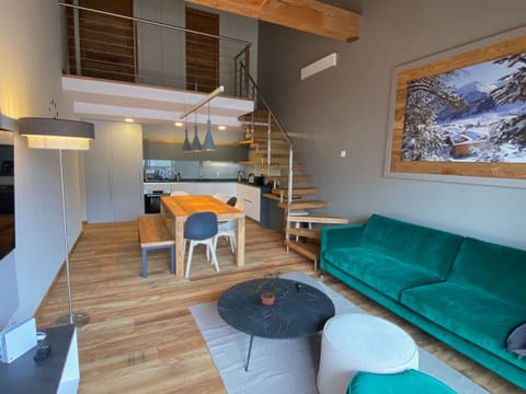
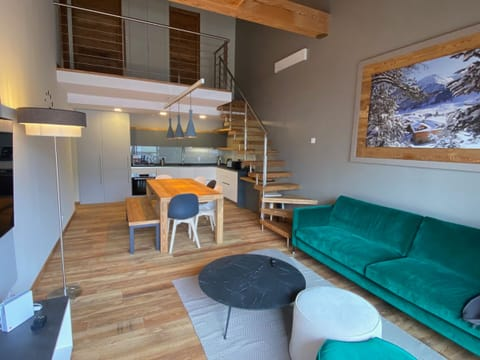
- potted plant (261, 288)
